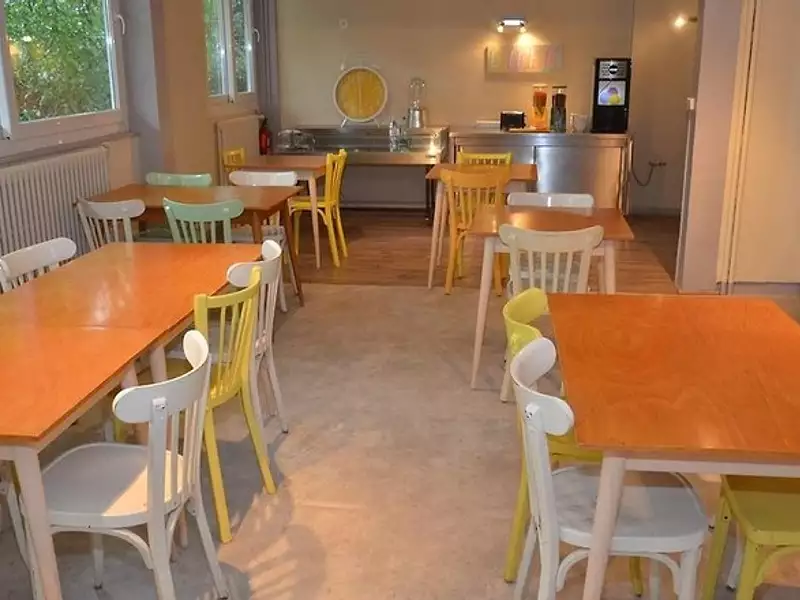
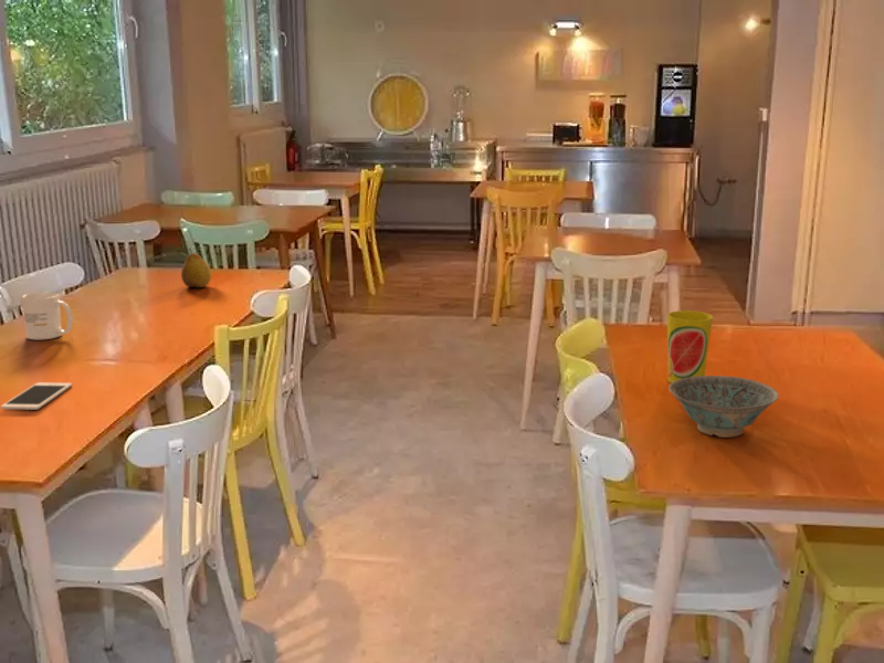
+ cup (687, 348)
+ mug (49, 315)
+ ceramic bowl (720, 410)
+ cell phone (38, 396)
+ fruit (196, 267)
